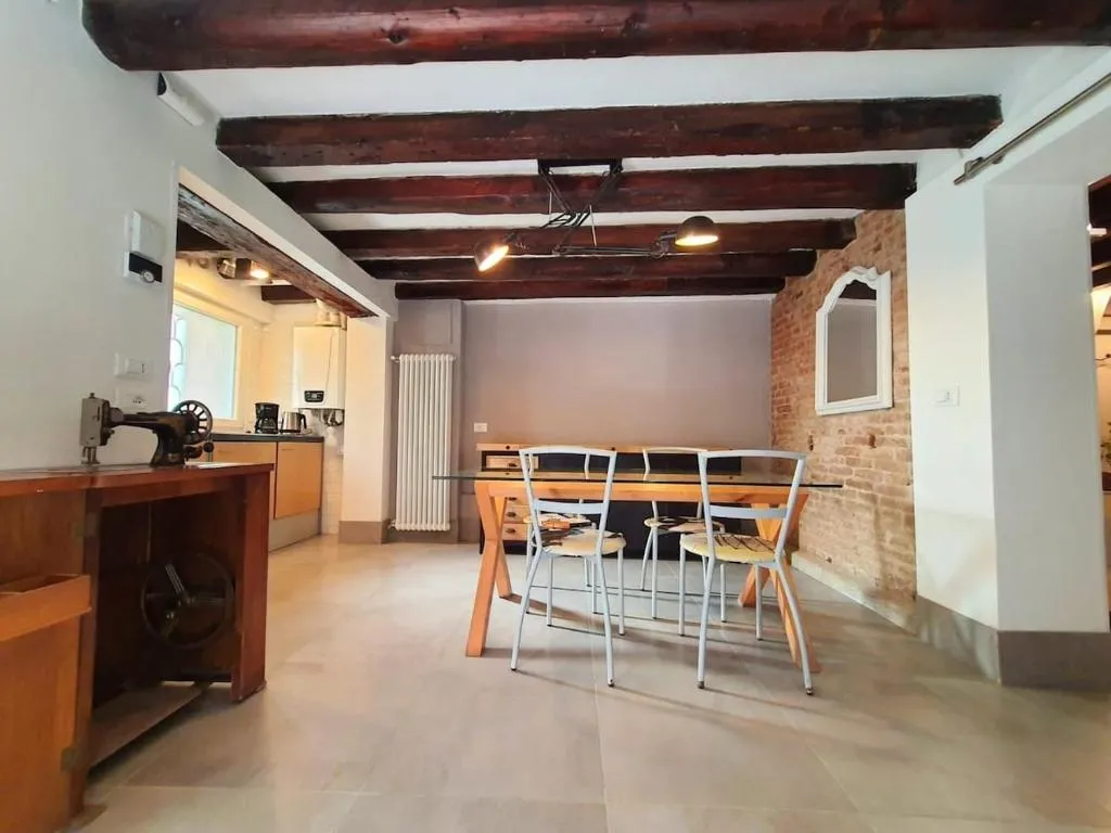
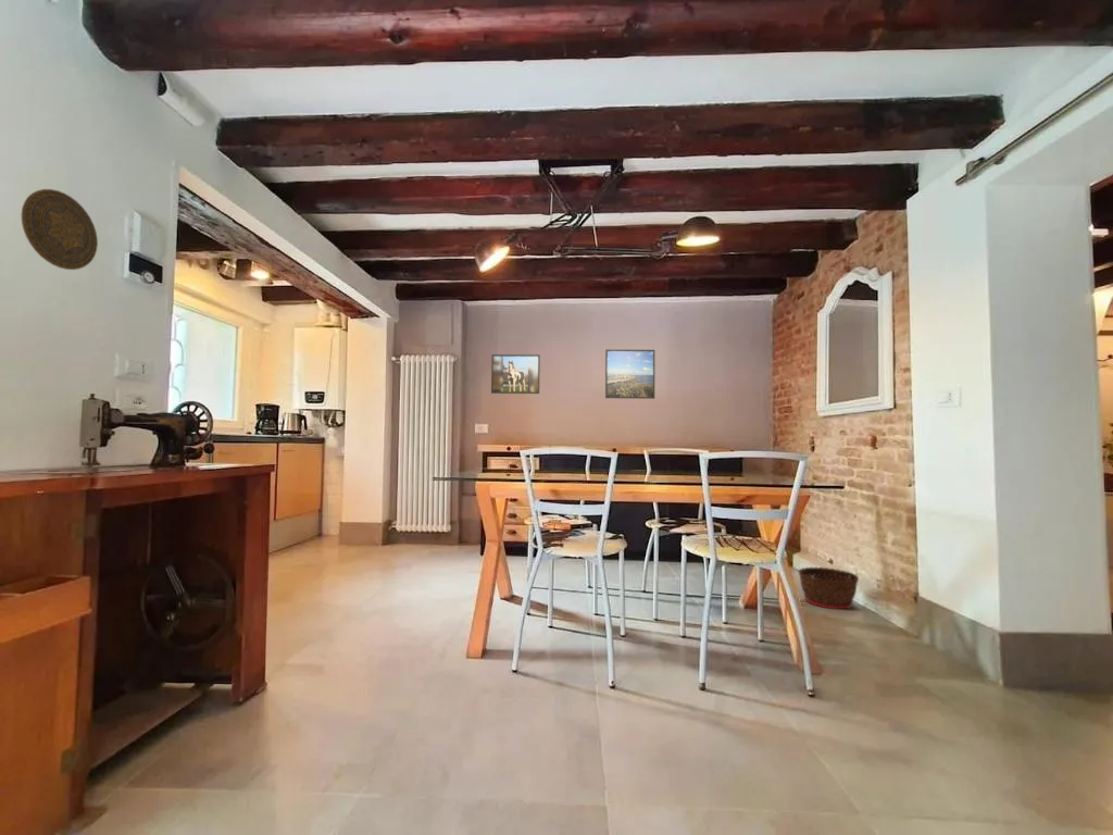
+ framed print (629, 374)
+ decorative plate (64, 229)
+ basket (827, 587)
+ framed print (515, 374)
